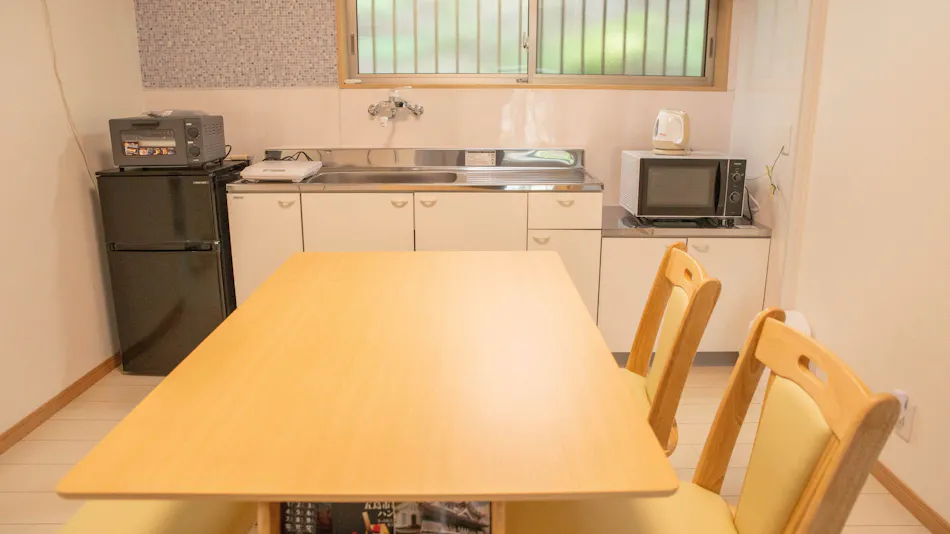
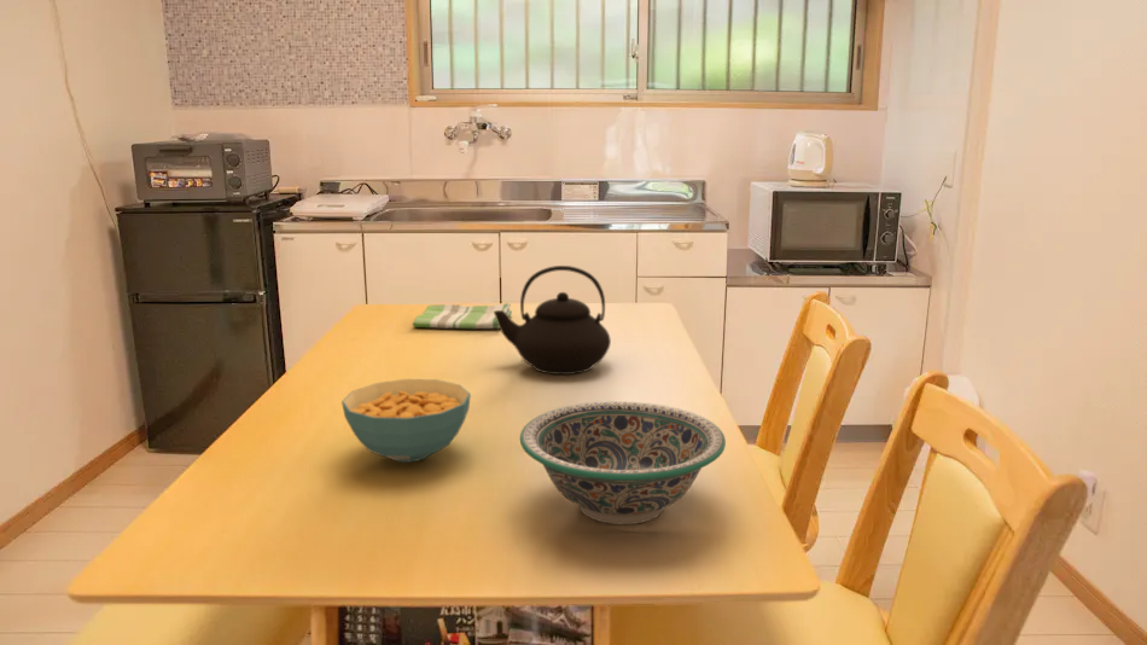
+ decorative bowl (621, 470)
+ cereal bowl (408, 426)
+ teapot (552, 316)
+ dish towel (464, 314)
